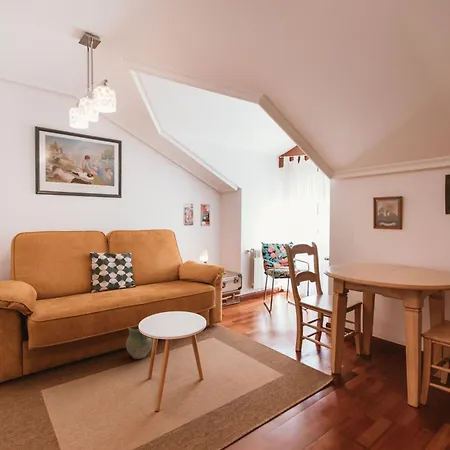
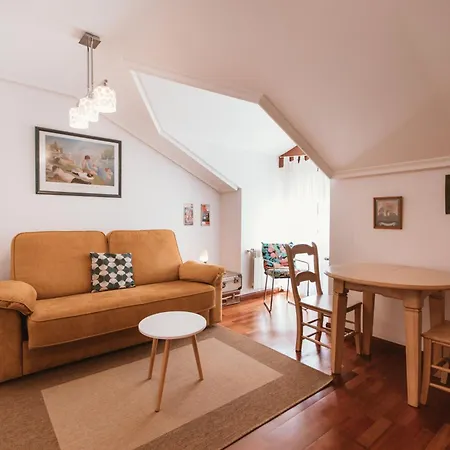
- ceramic jug (140, 341)
